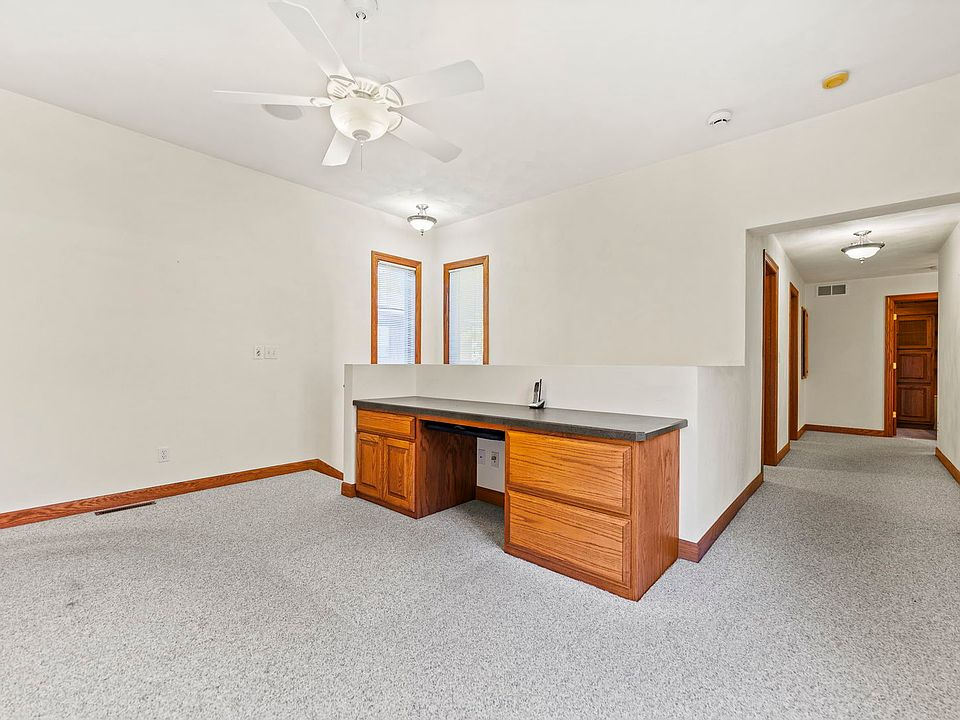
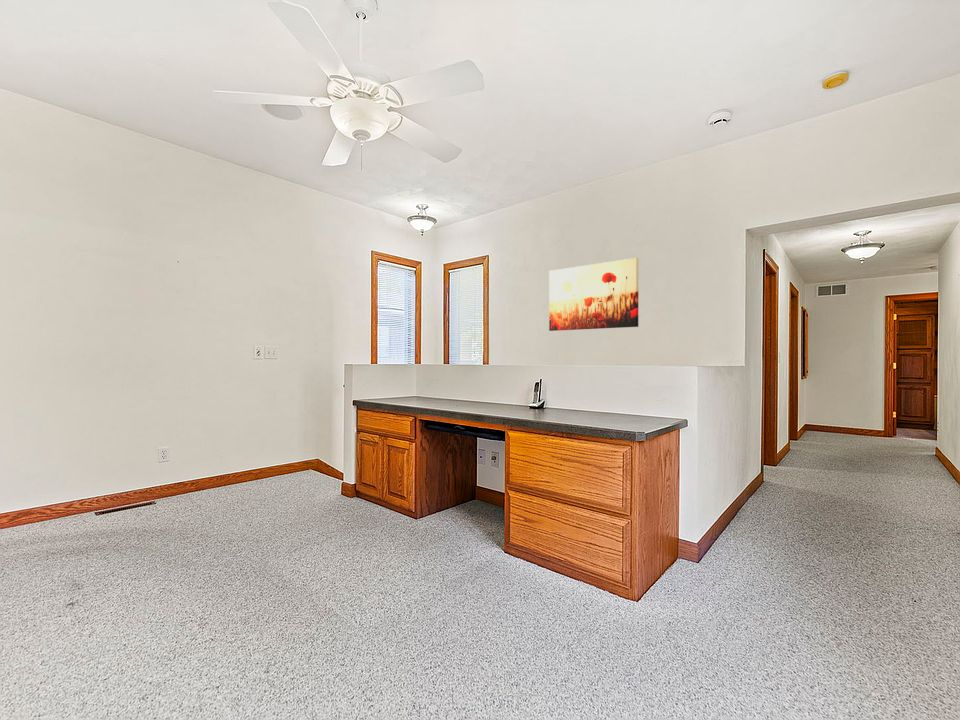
+ wall art (590, 296)
